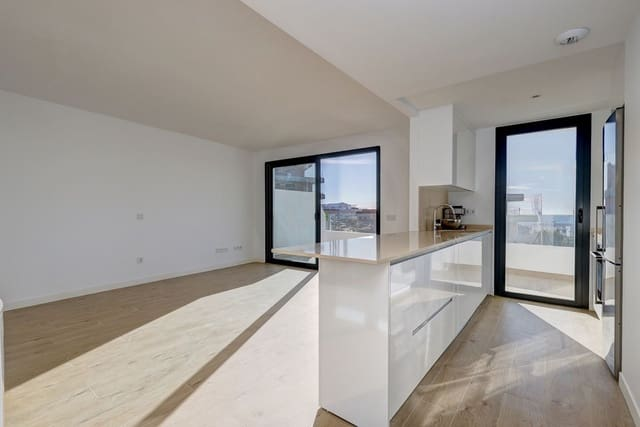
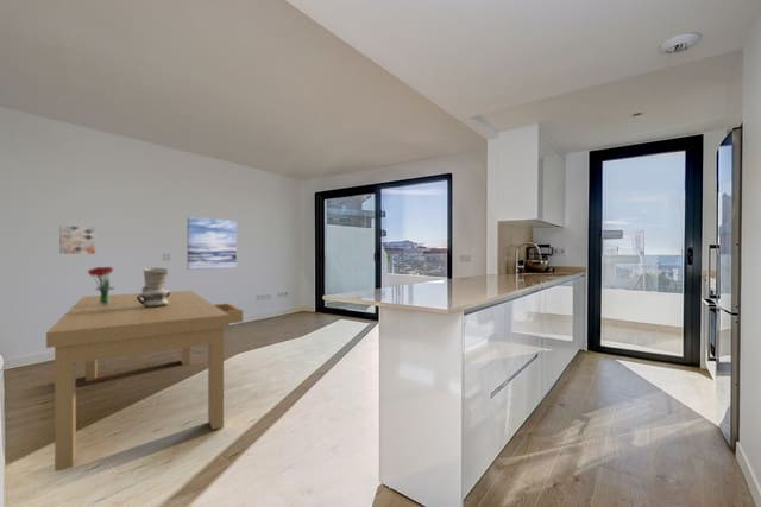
+ wall art (77, 240)
+ dining table (164, 348)
+ ceramic vessel (155, 286)
+ bouquet (101, 285)
+ wall art (213, 243)
